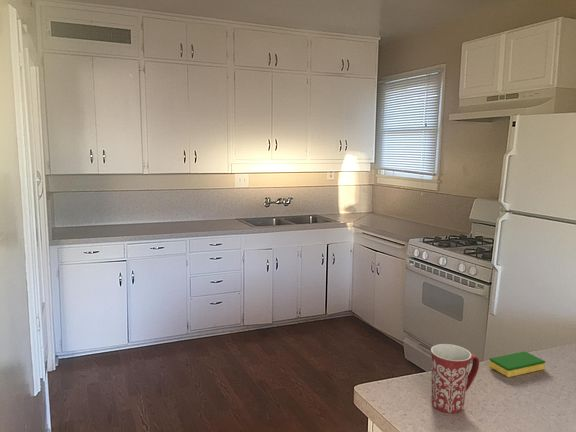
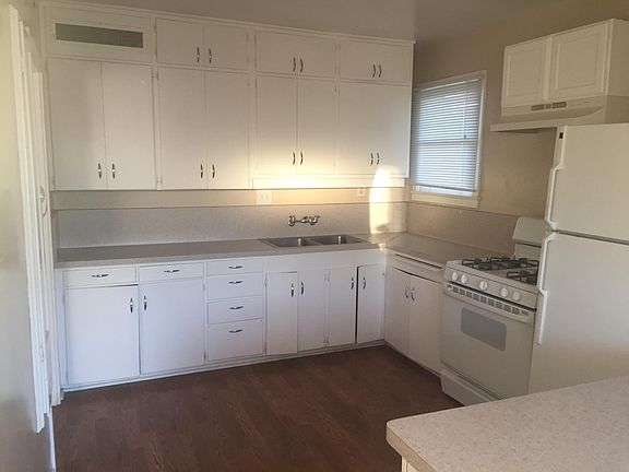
- dish sponge (516, 363)
- mug (455, 377)
